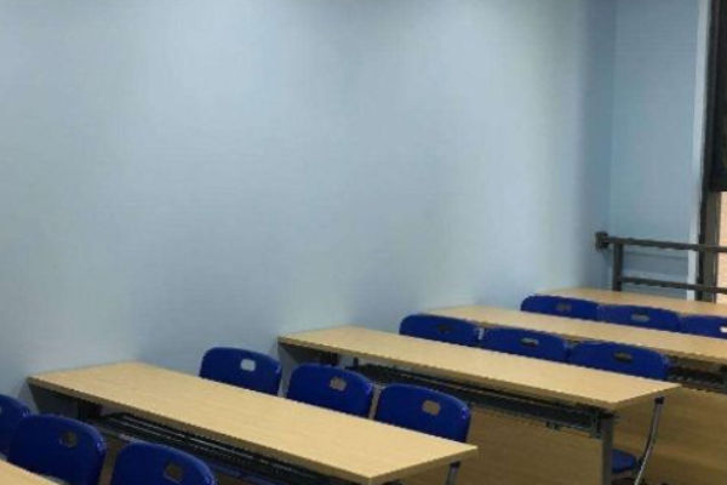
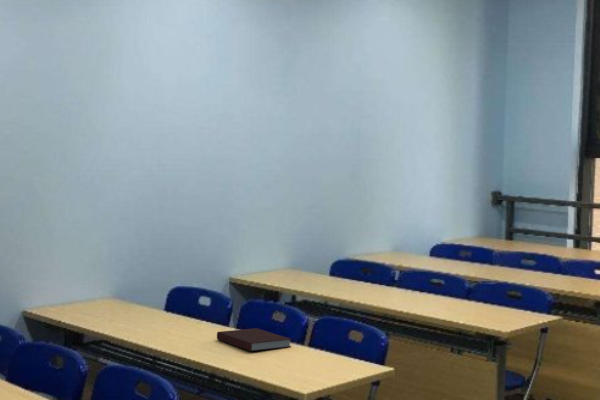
+ notebook (253, 339)
